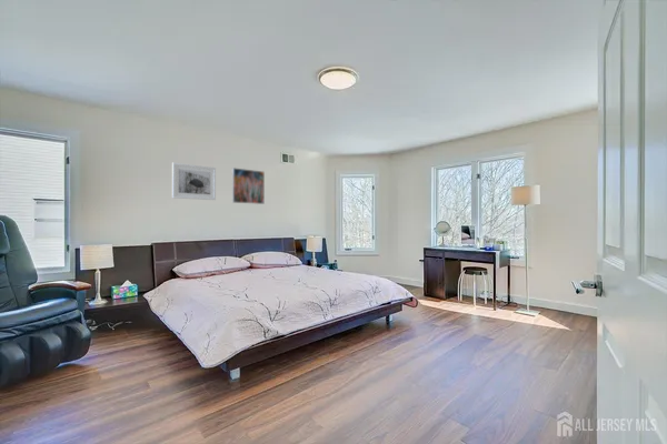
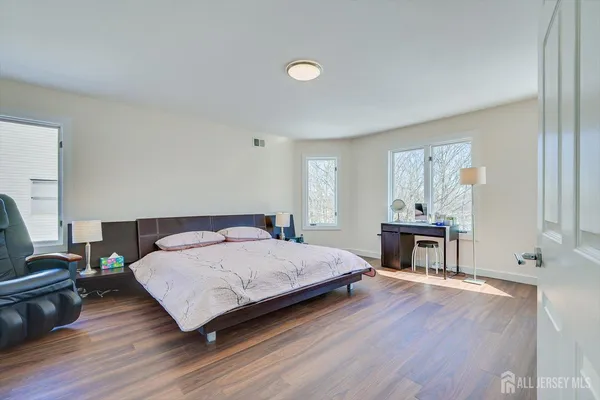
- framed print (248, 186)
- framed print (195, 182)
